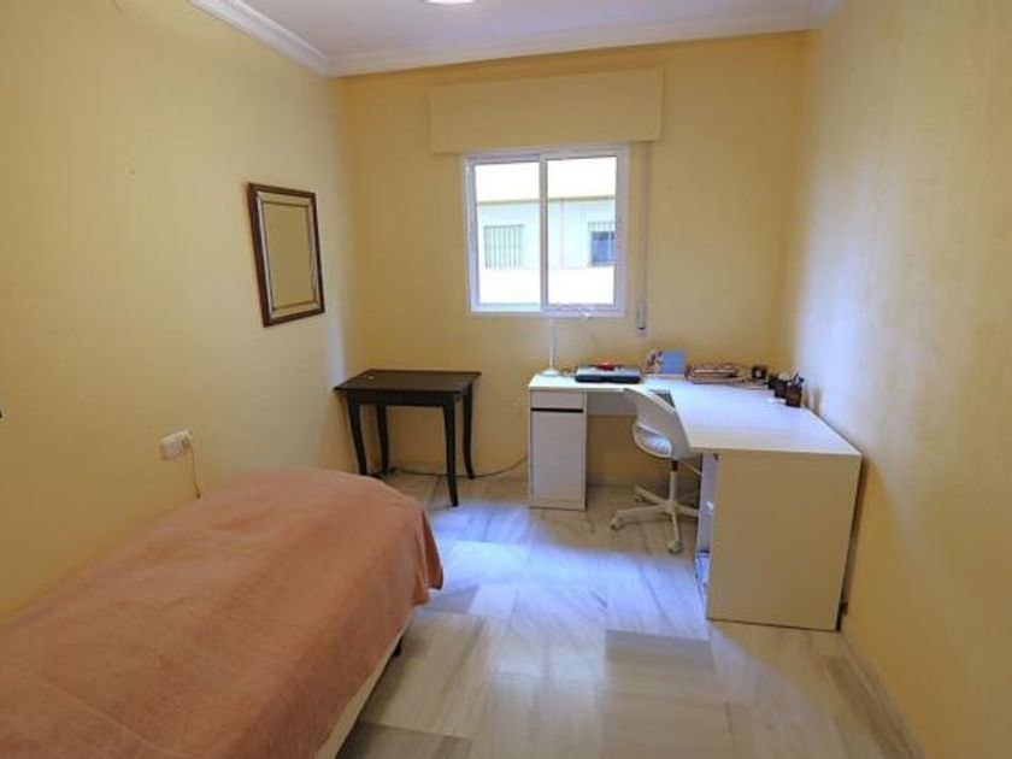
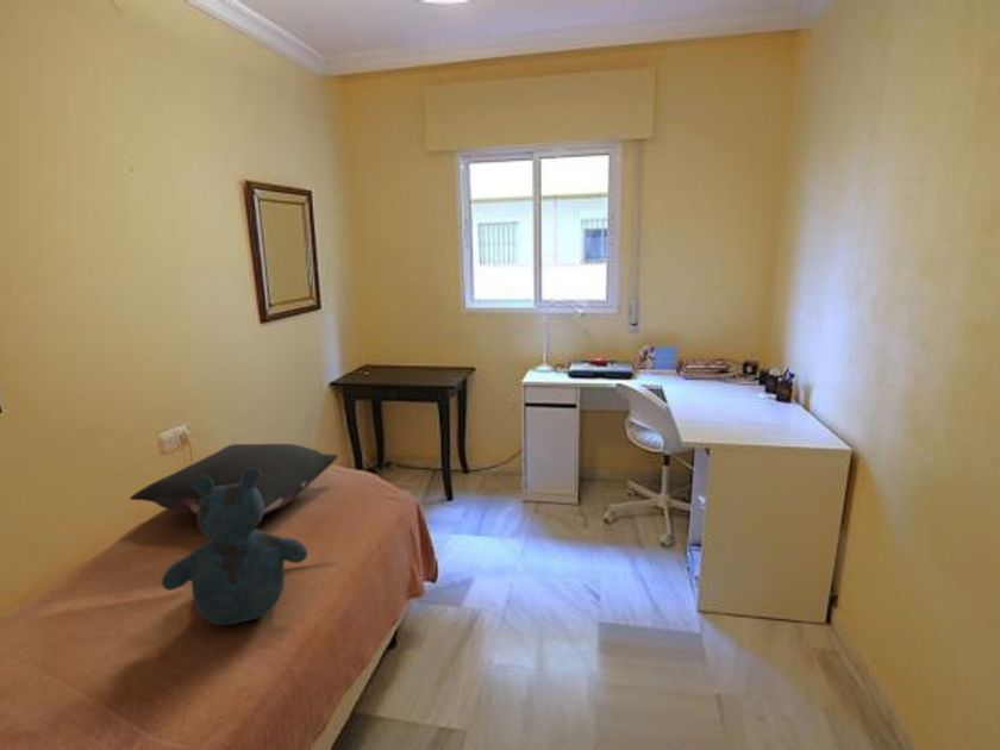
+ teddy bear (236, 535)
+ pillow (239, 476)
